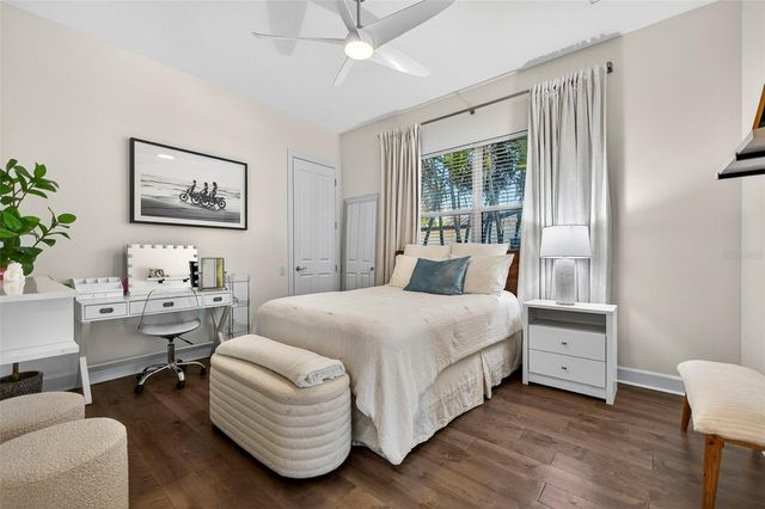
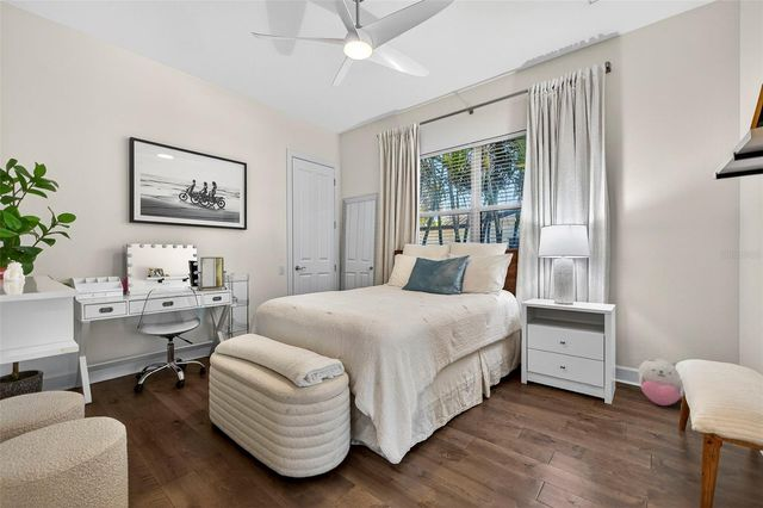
+ plush toy (662, 379)
